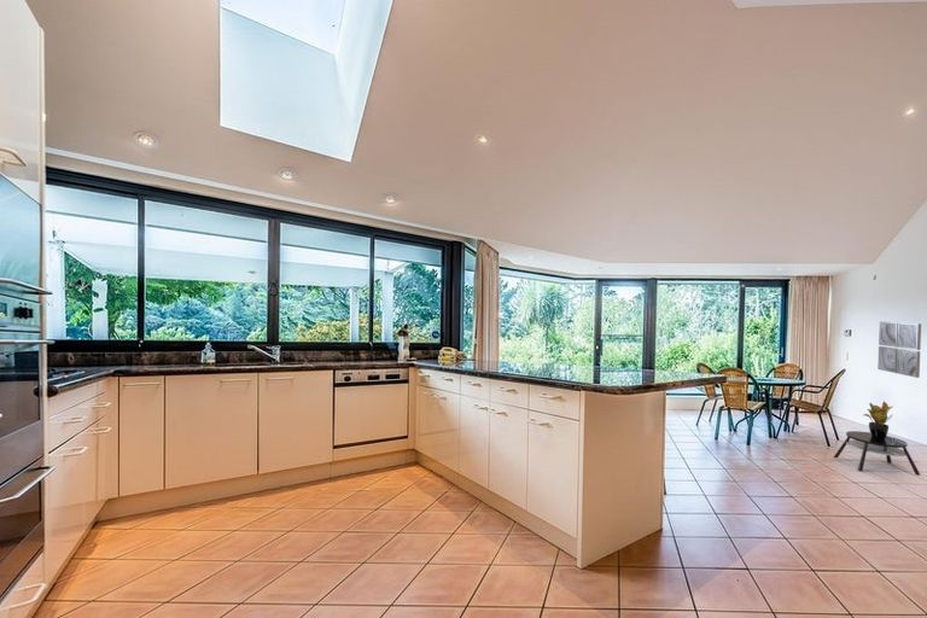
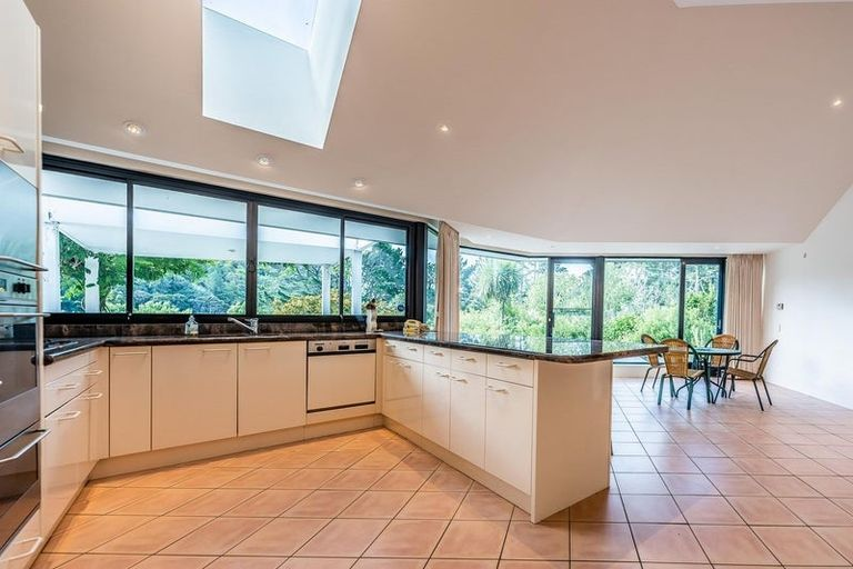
- potted plant (878, 418)
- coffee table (874, 451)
- wall art (898, 346)
